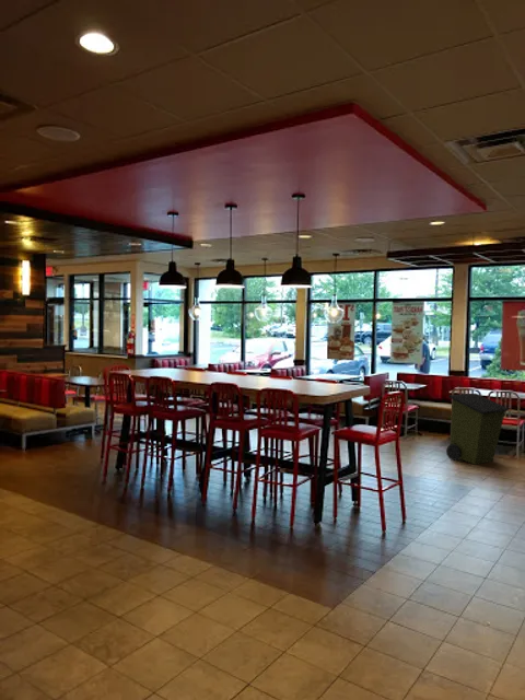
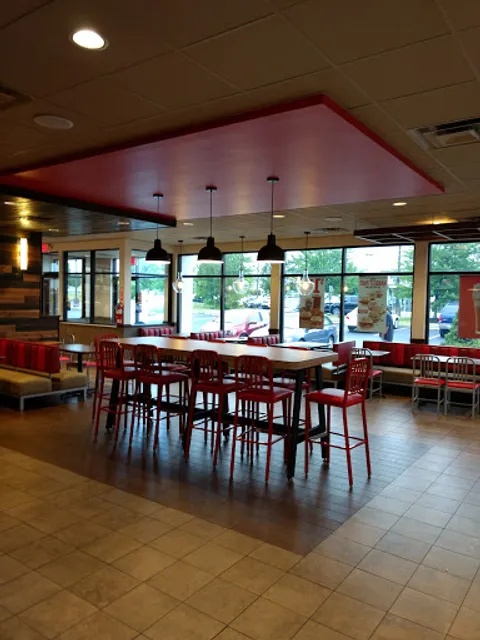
- trash can (476, 428)
